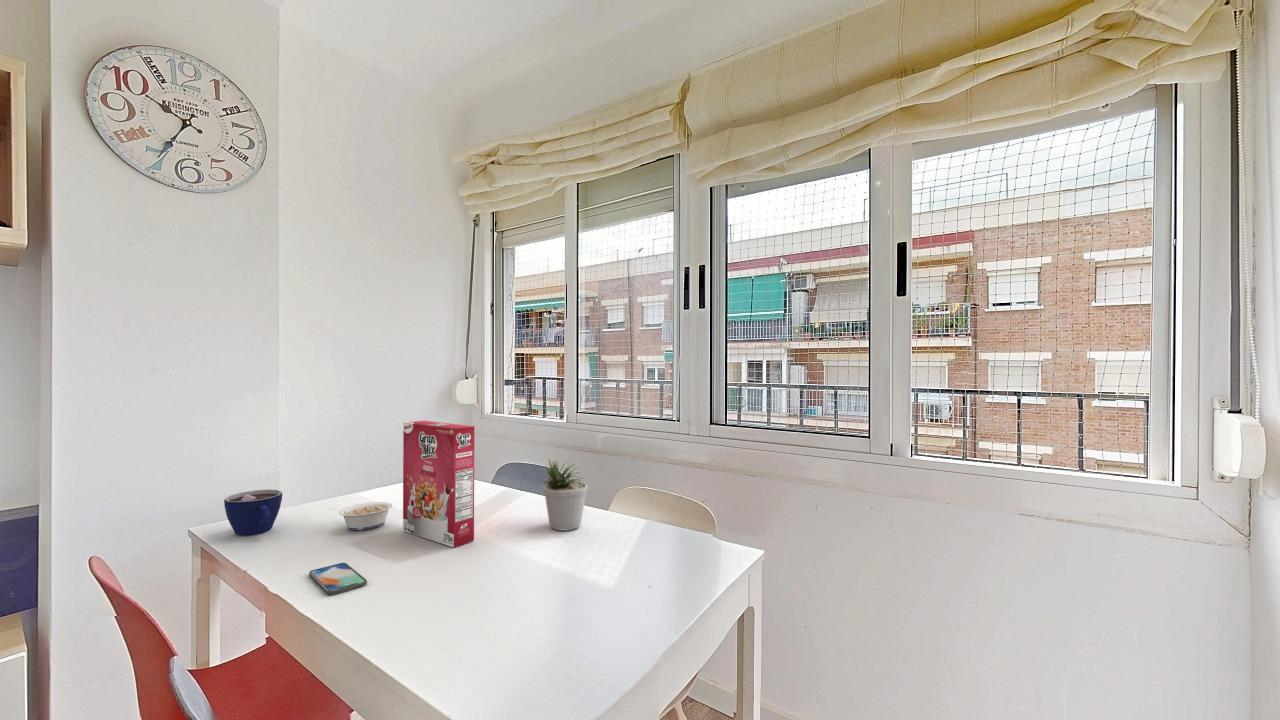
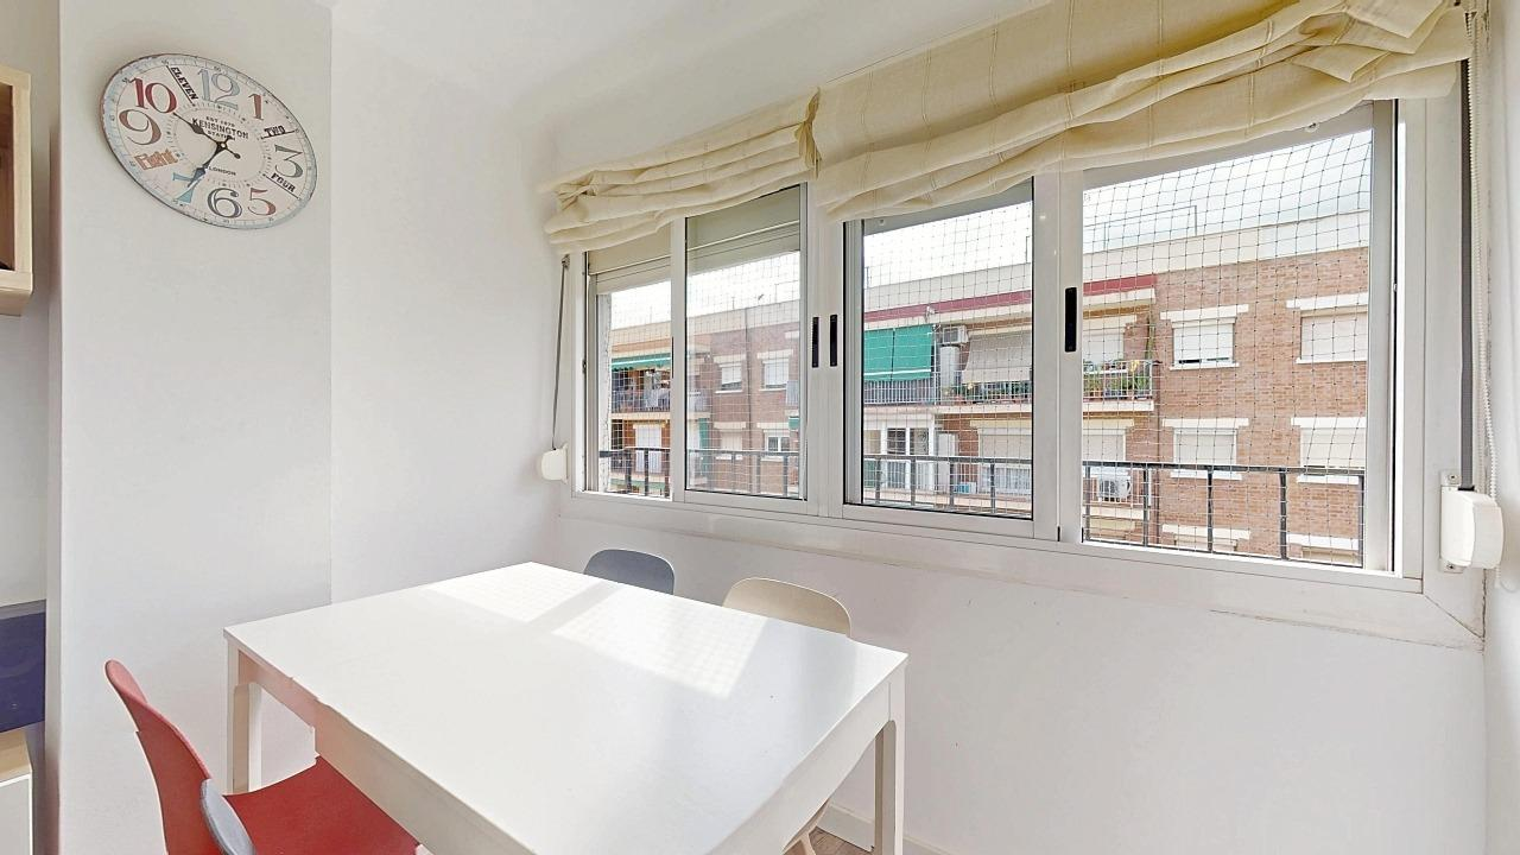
- cereal box (437, 479)
- potted plant (563, 491)
- smartphone (337, 577)
- legume (364, 515)
- cup (256, 514)
